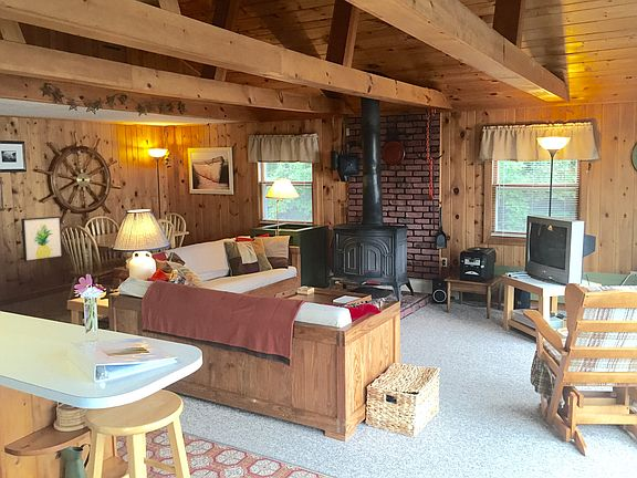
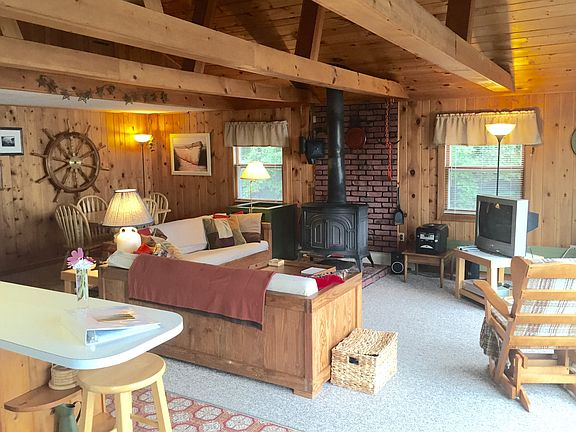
- wall art (42, 238)
